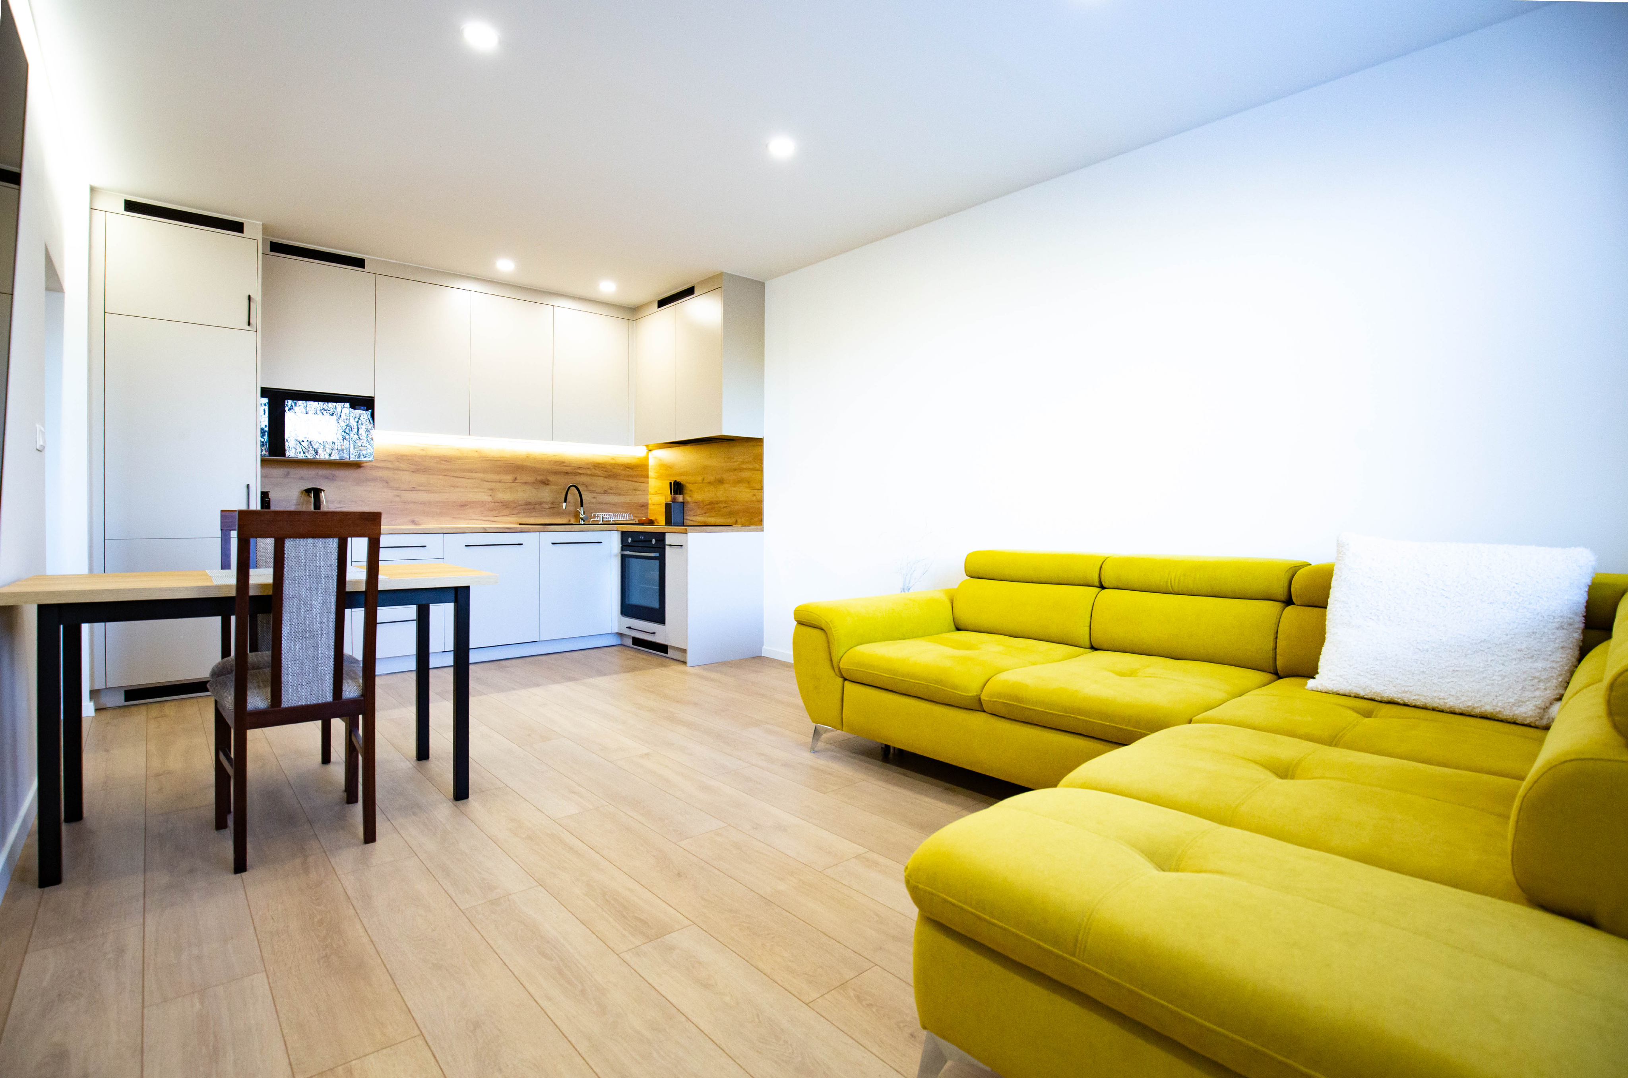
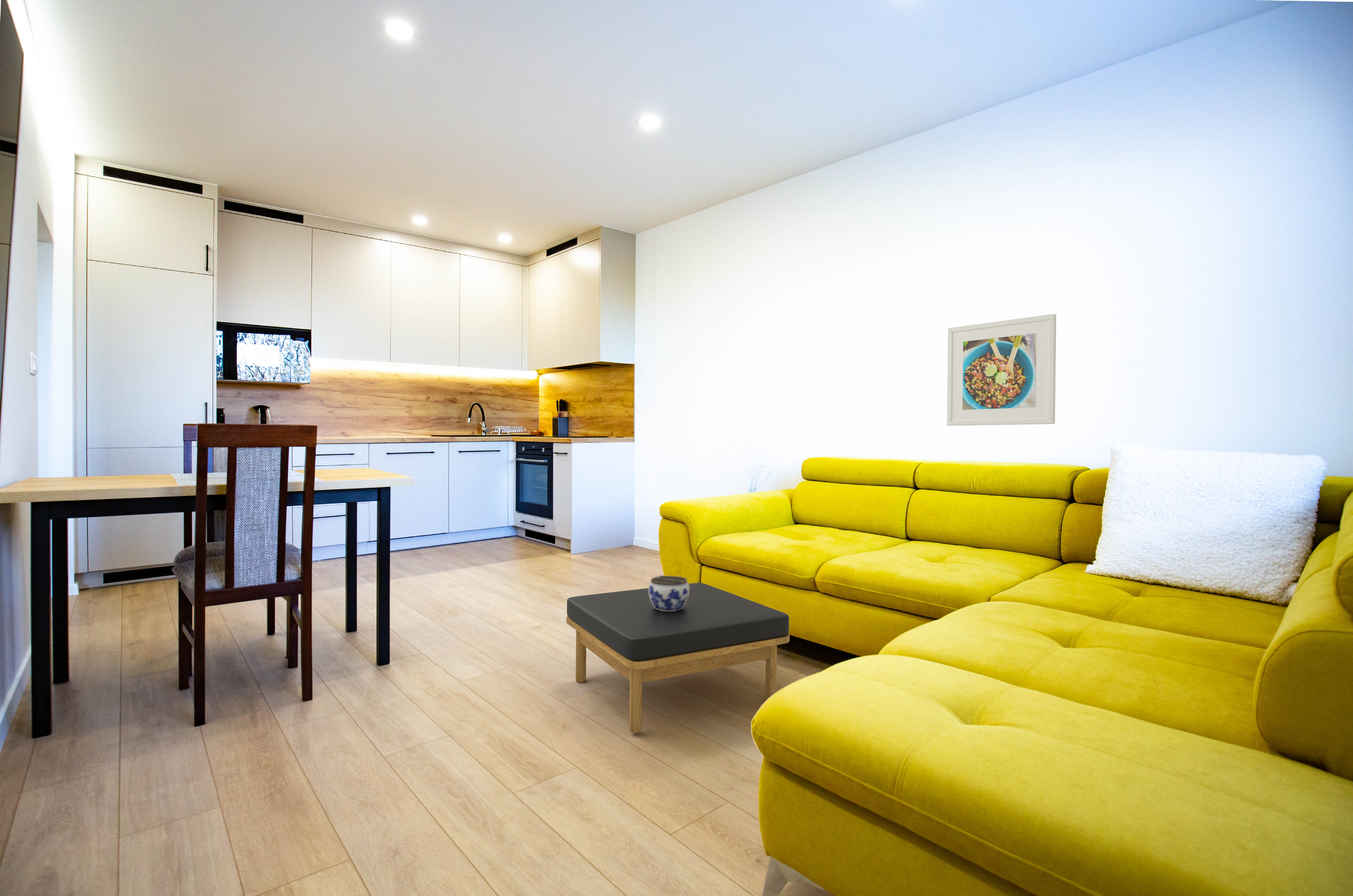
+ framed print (998, 373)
+ jar (669, 593)
+ ottoman (672, 647)
